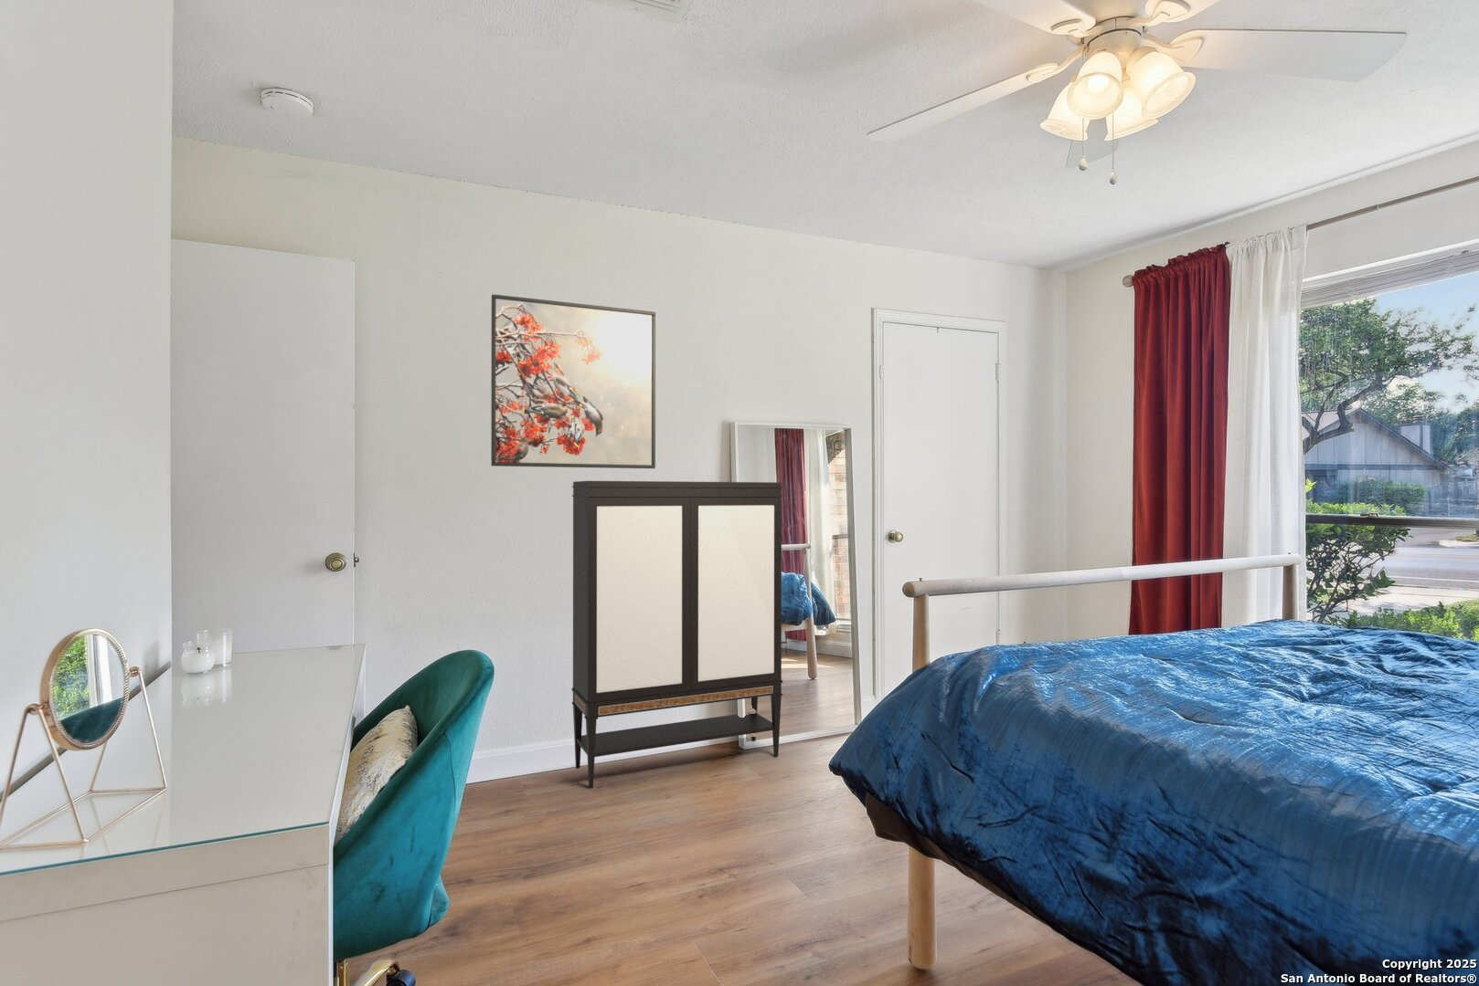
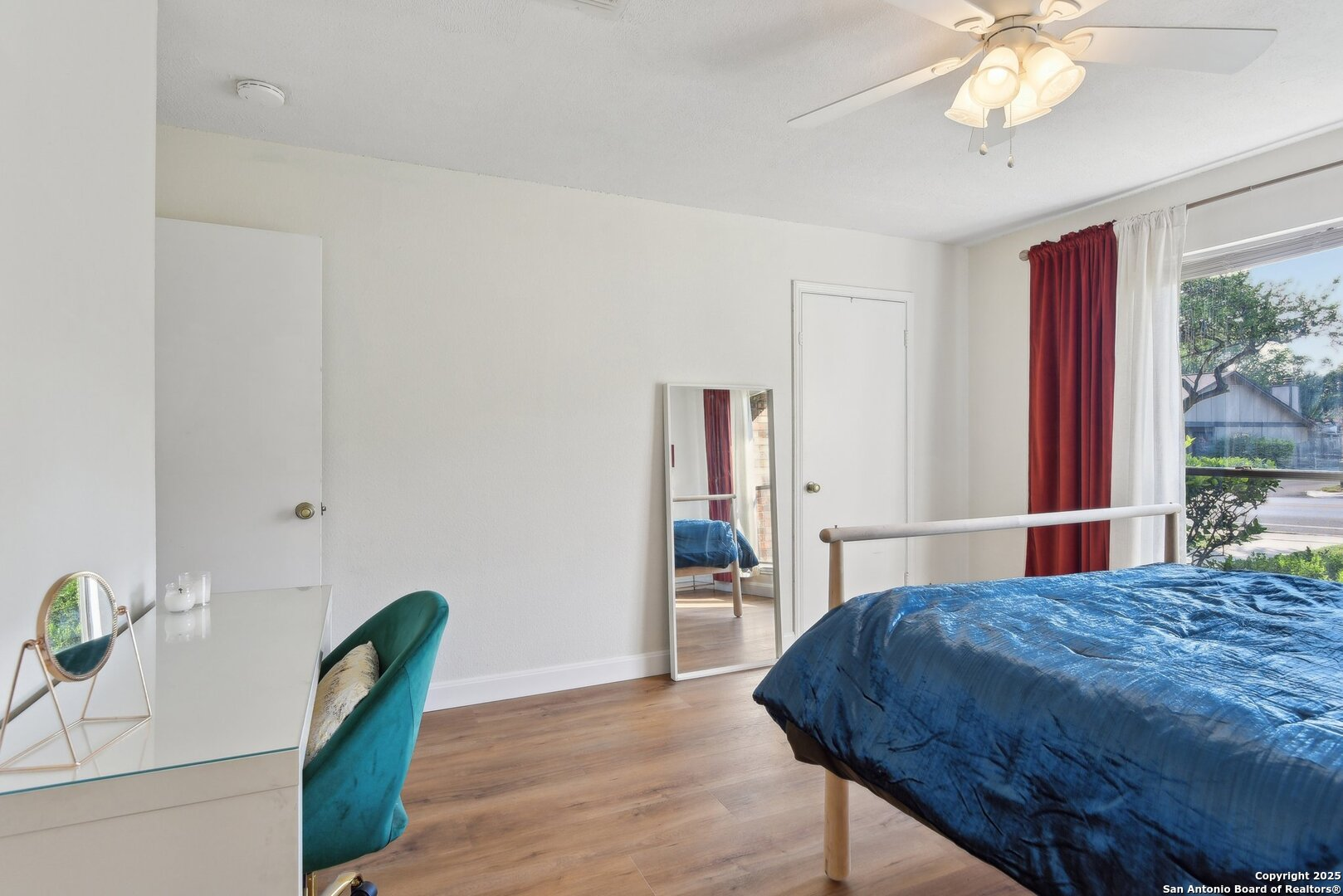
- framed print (577, 385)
- storage cabinet (679, 622)
